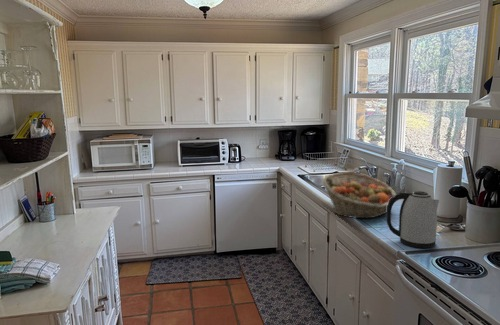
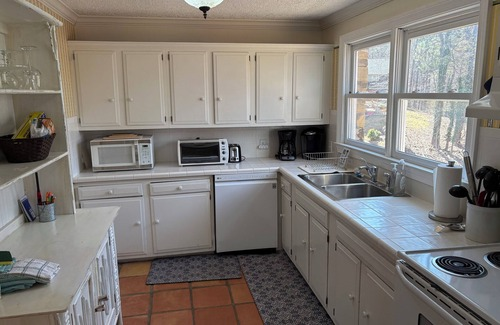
- kettle (411, 216)
- fruit basket (359, 193)
